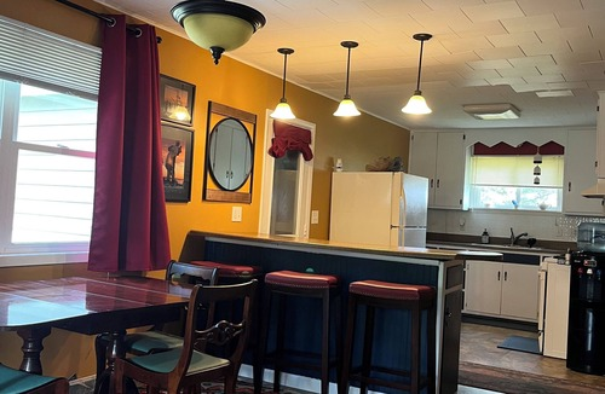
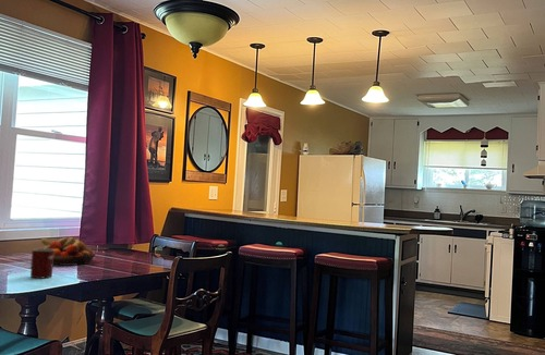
+ mug (44, 262)
+ fruit bowl (65, 249)
